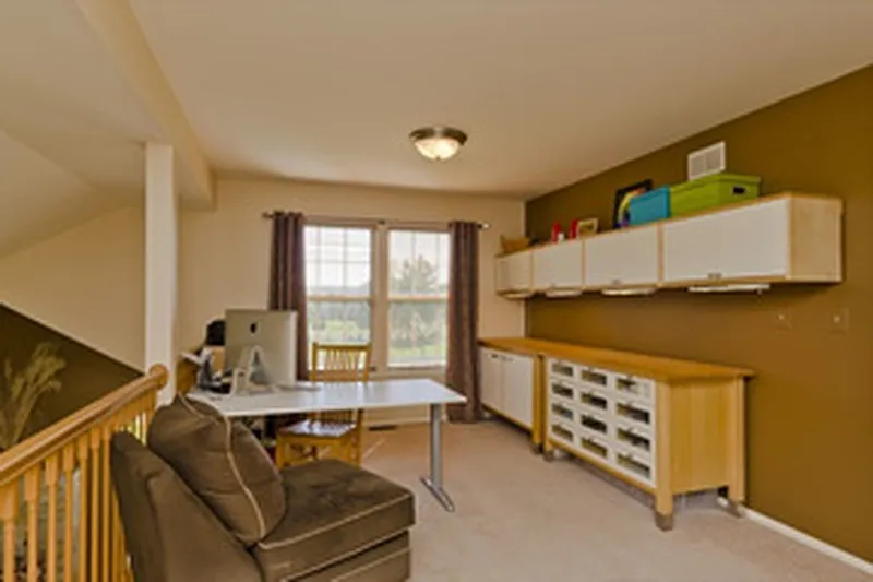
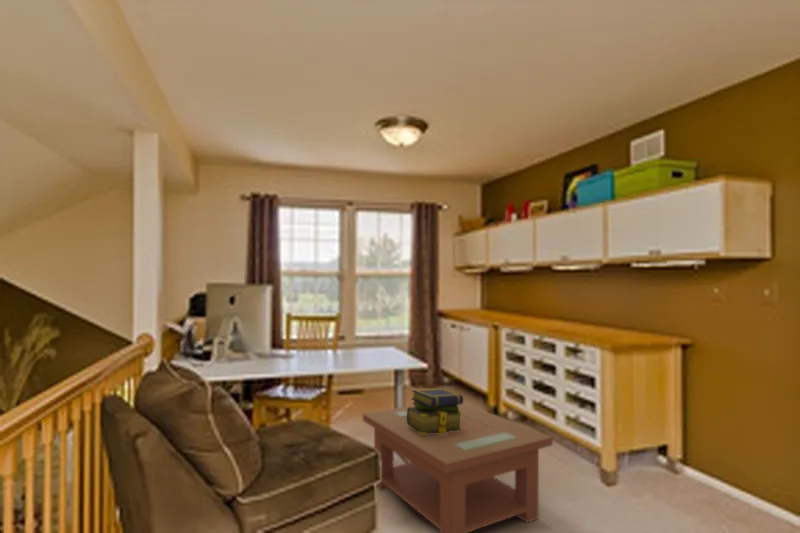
+ stack of books (435, 408)
+ coffee table (450, 462)
